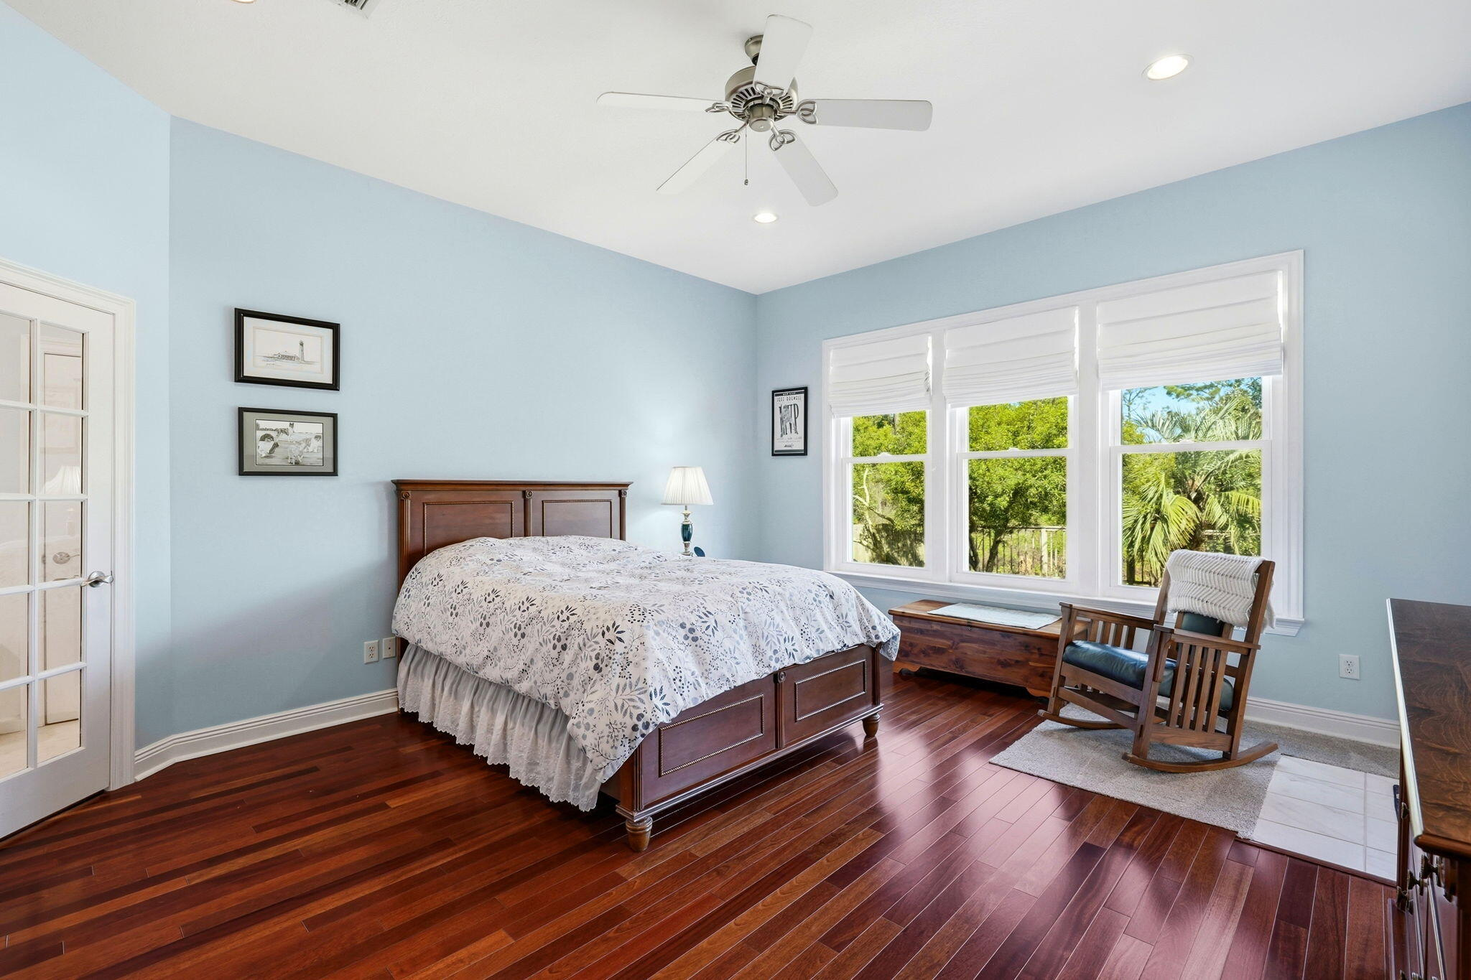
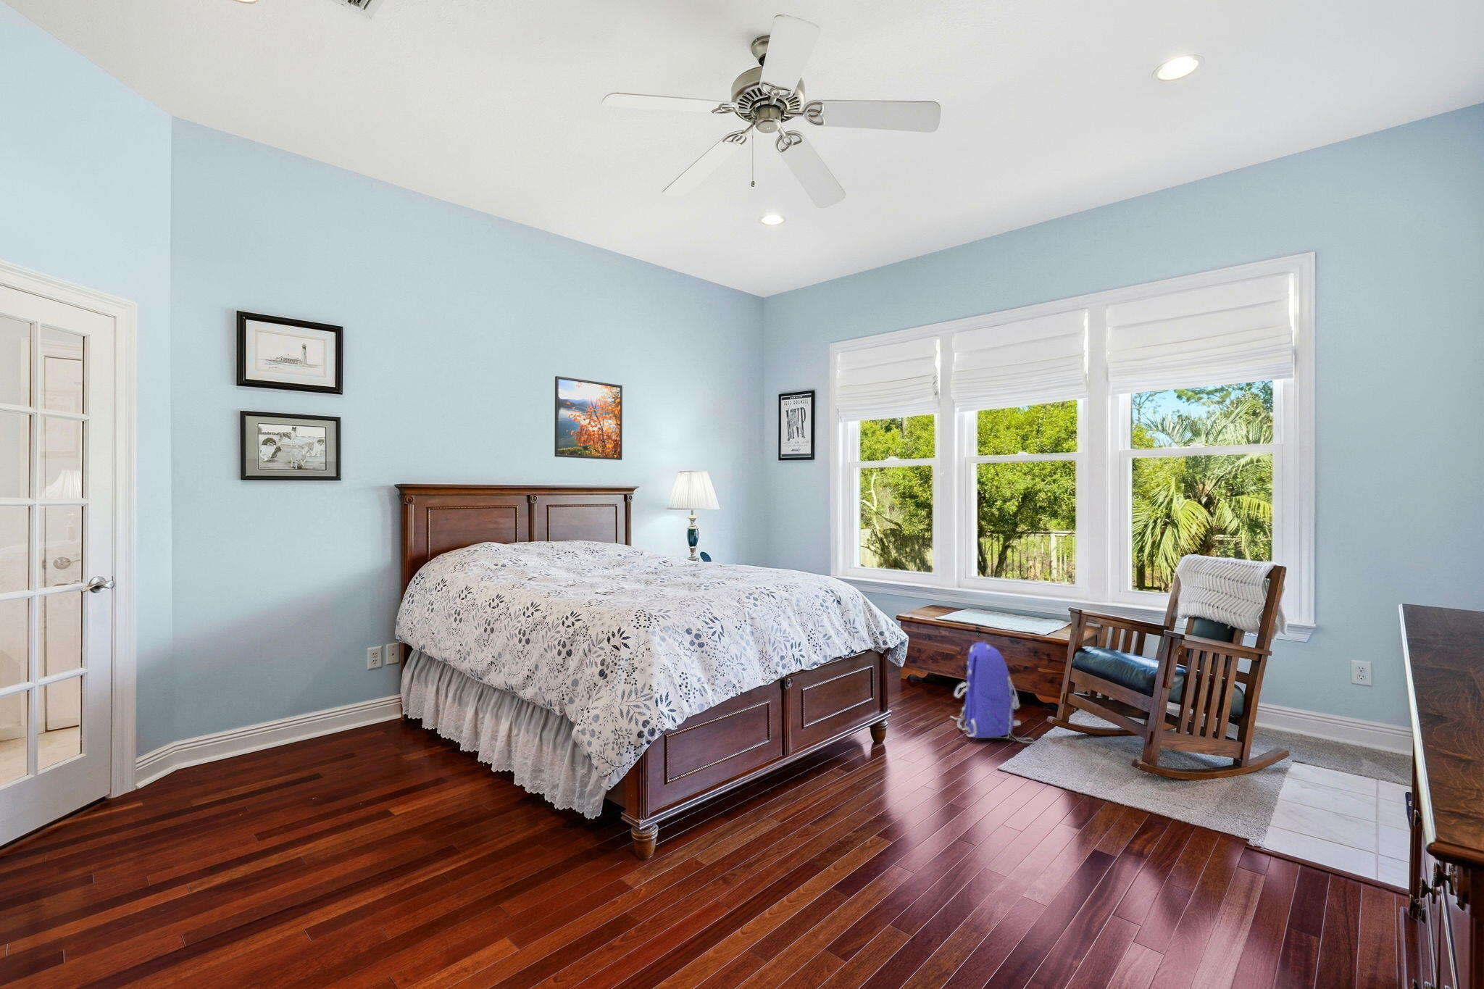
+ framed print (589, 419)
+ backpack (990, 687)
